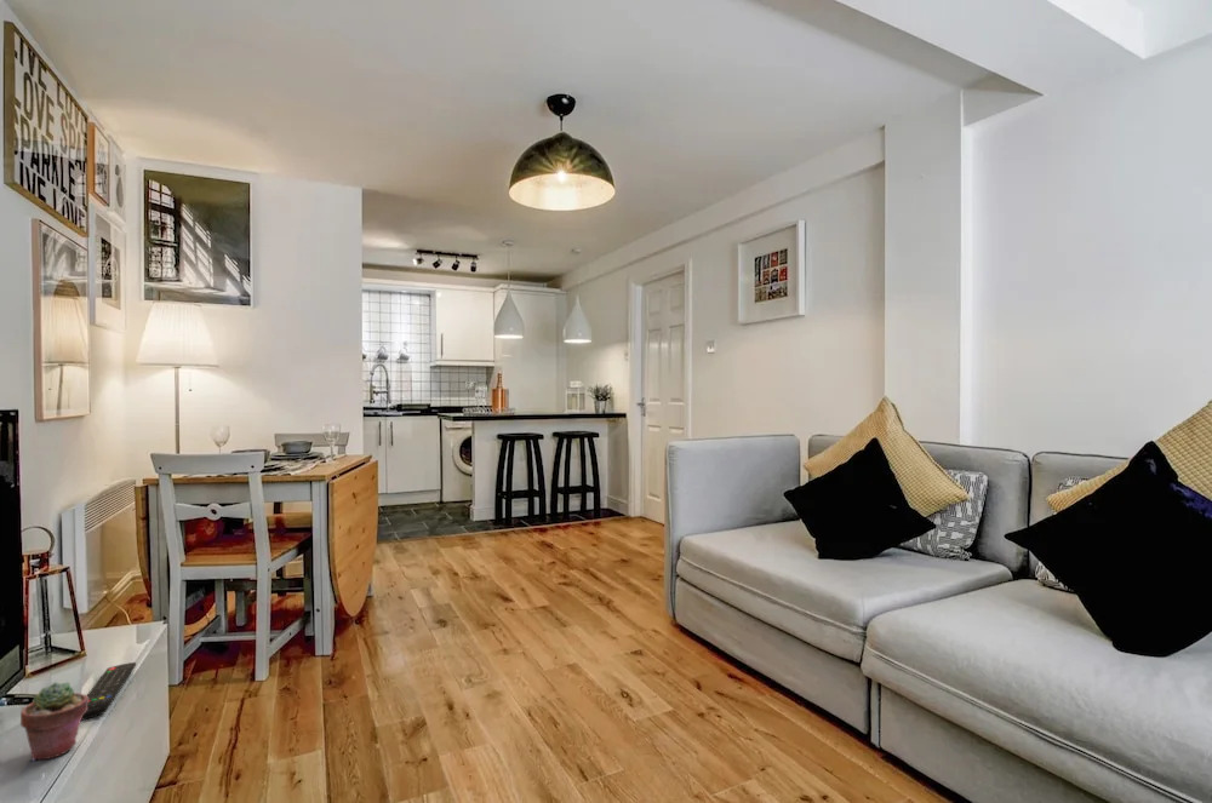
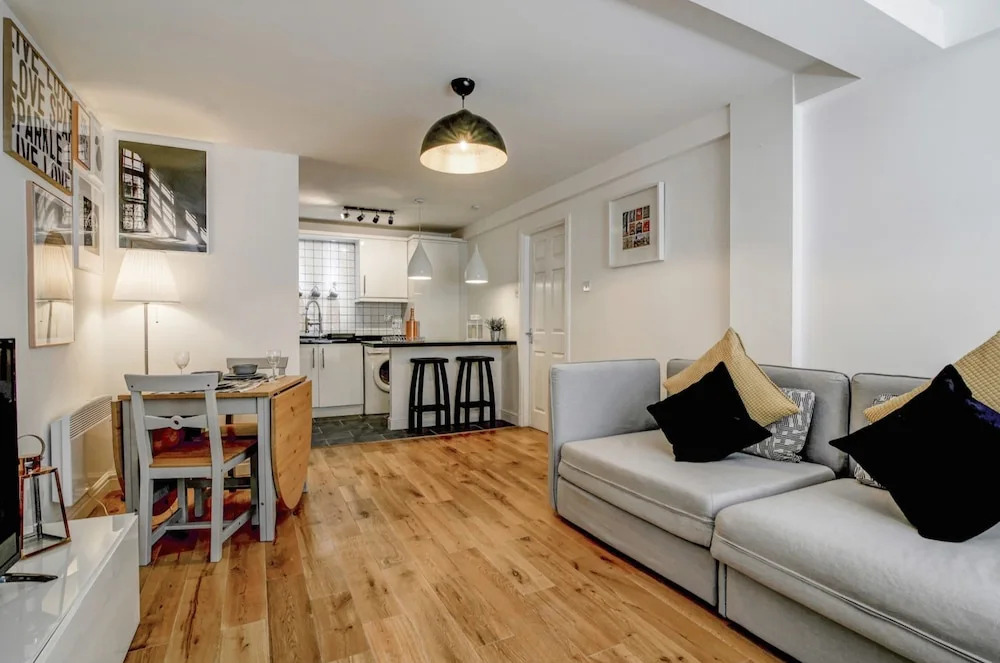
- remote control (107, 688)
- potted succulent (55, 717)
